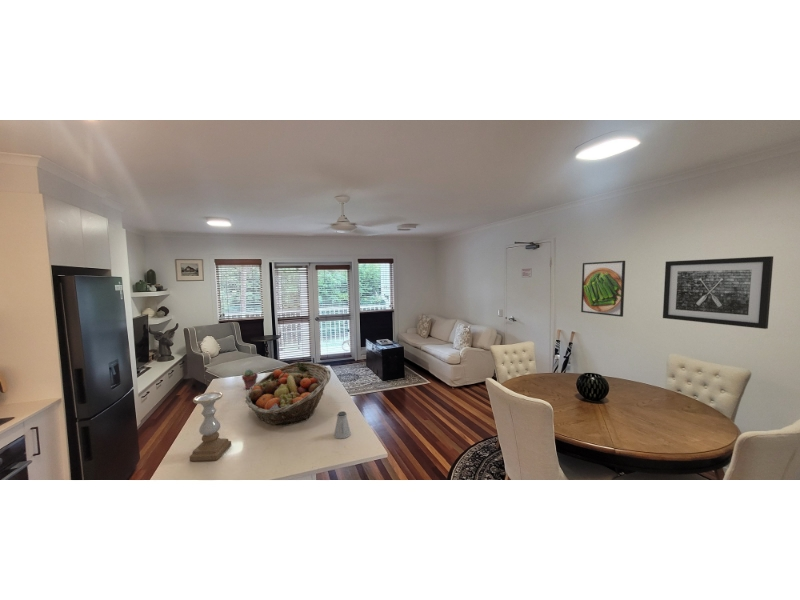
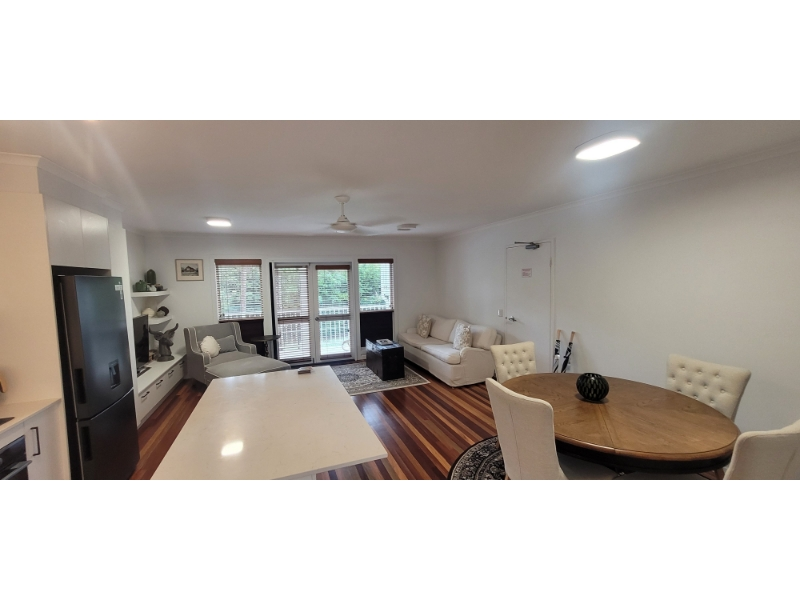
- fruit basket (289, 390)
- candle holder (209, 424)
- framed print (601, 288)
- wall art (710, 291)
- potted succulent (249, 378)
- saltshaker (342, 423)
